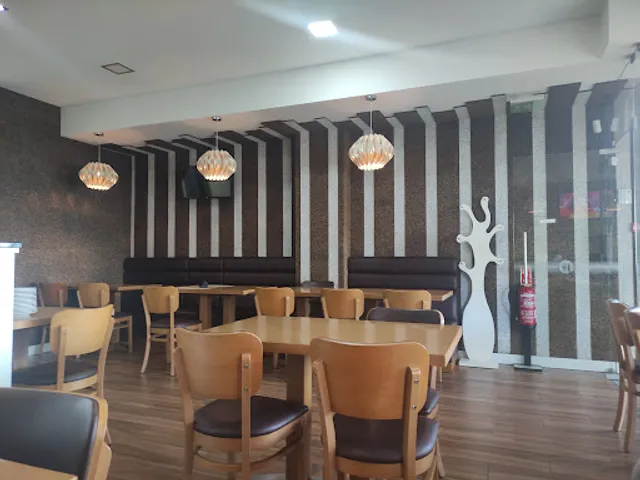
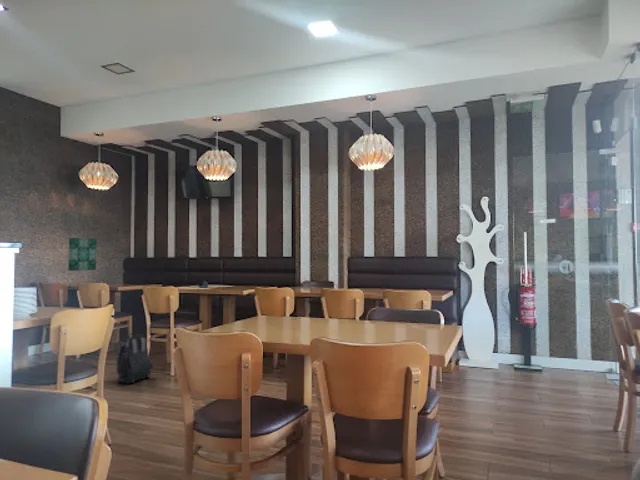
+ wall art (82, 254)
+ backpack (133, 356)
